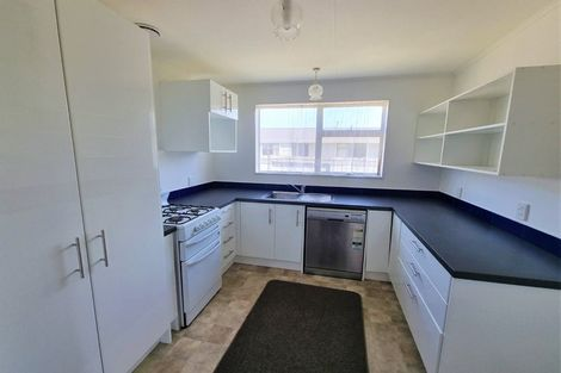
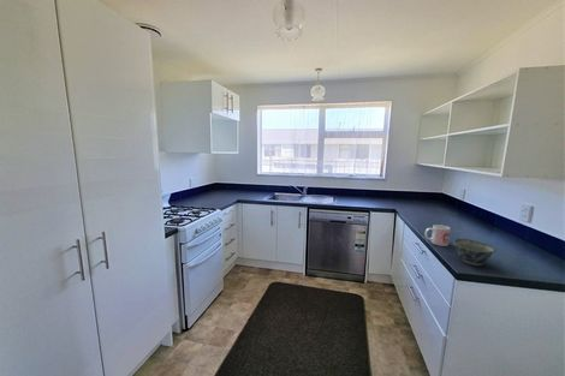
+ bowl (472, 253)
+ mug (438, 234)
